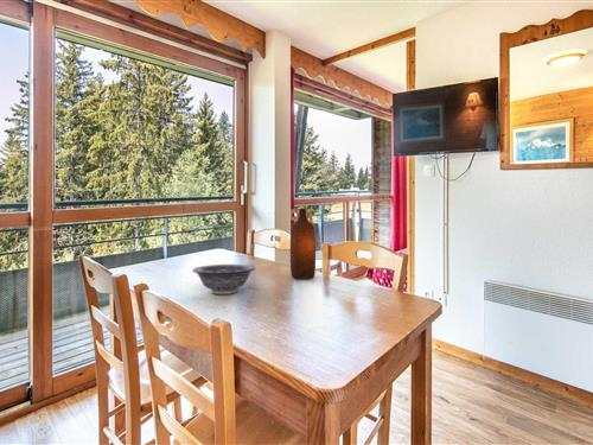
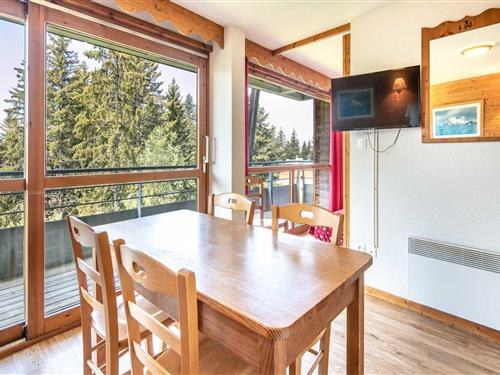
- bottle (302, 242)
- decorative bowl (224, 279)
